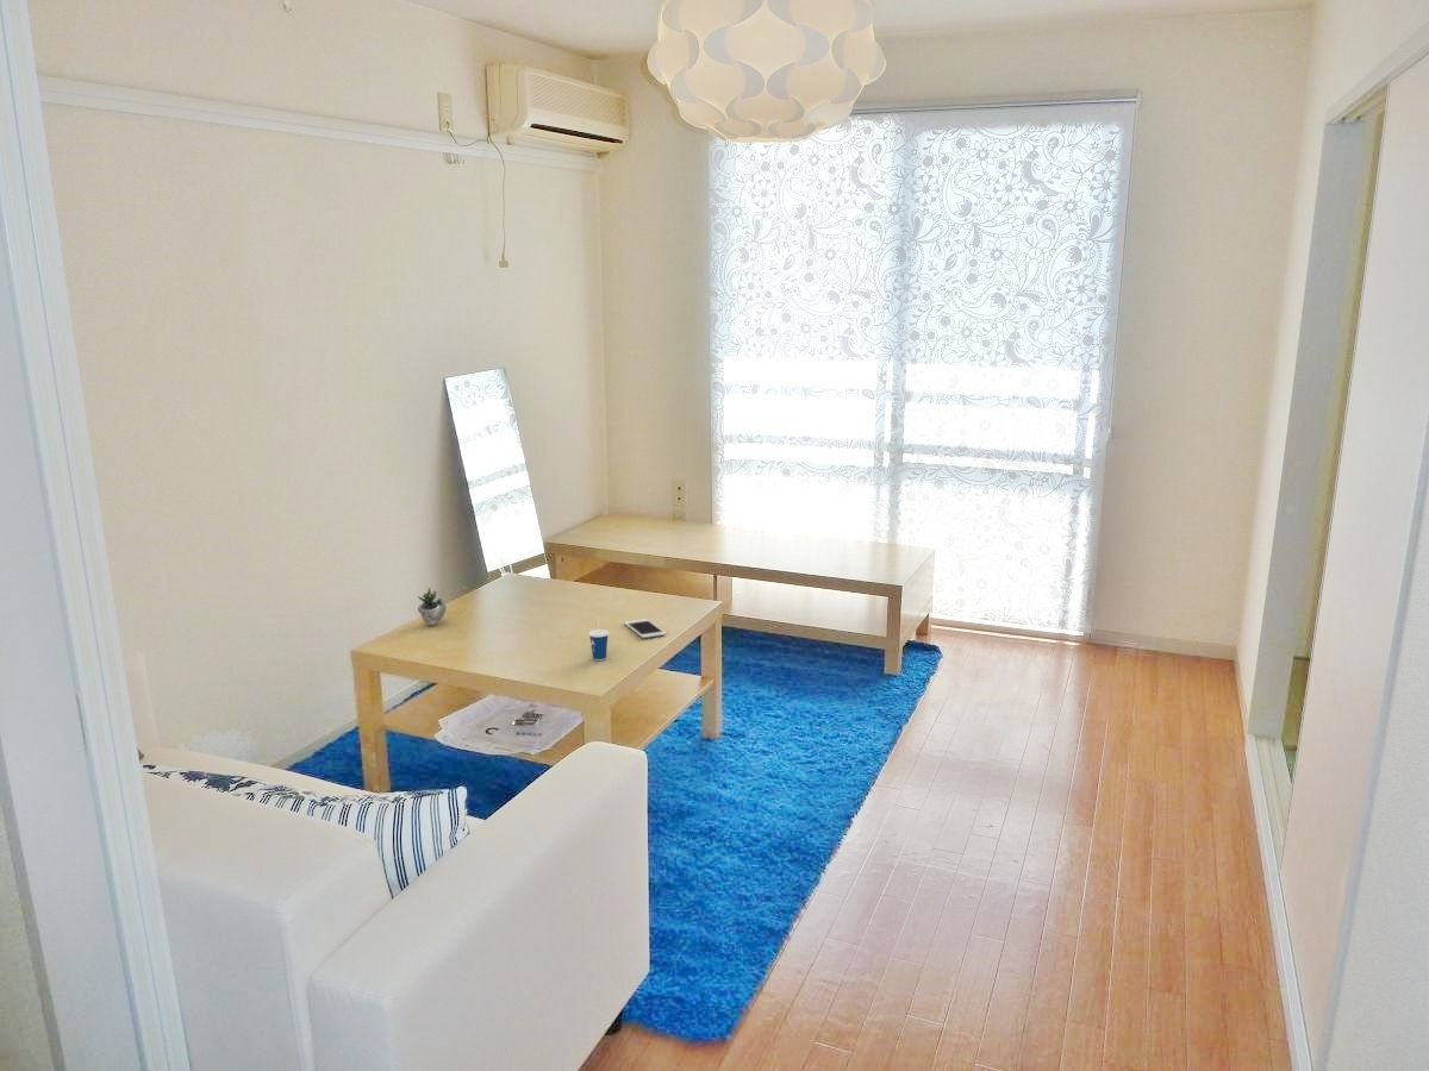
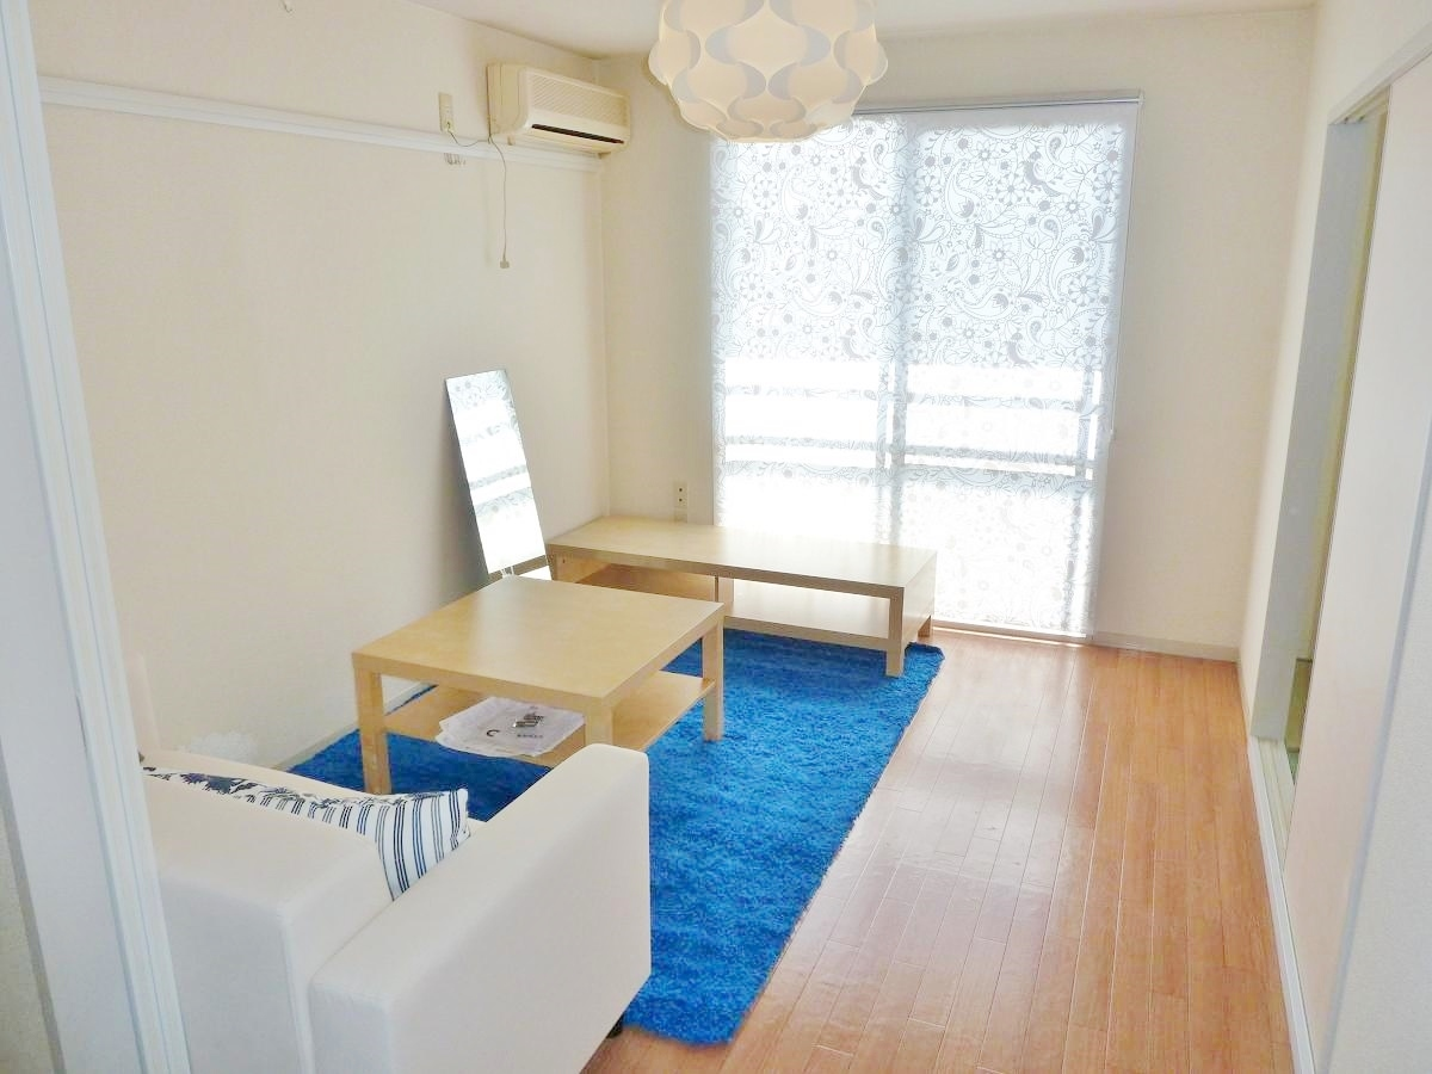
- cell phone (644, 627)
- succulent plant (442, 605)
- cup (598, 638)
